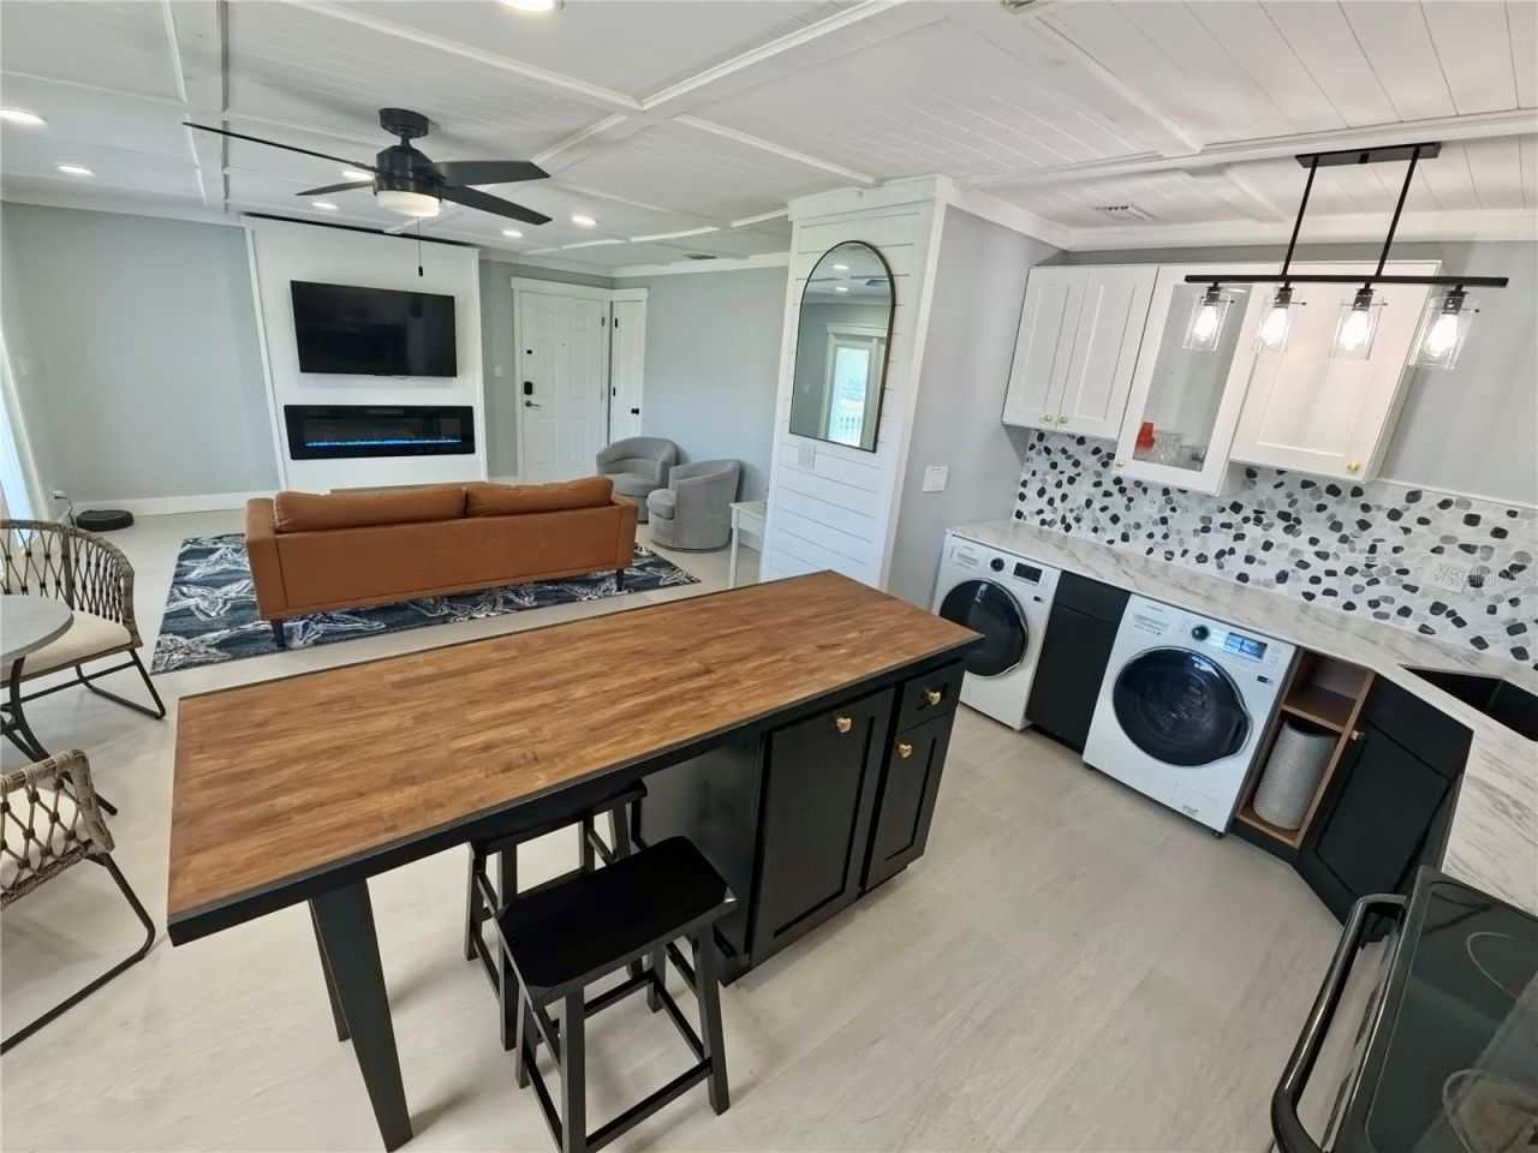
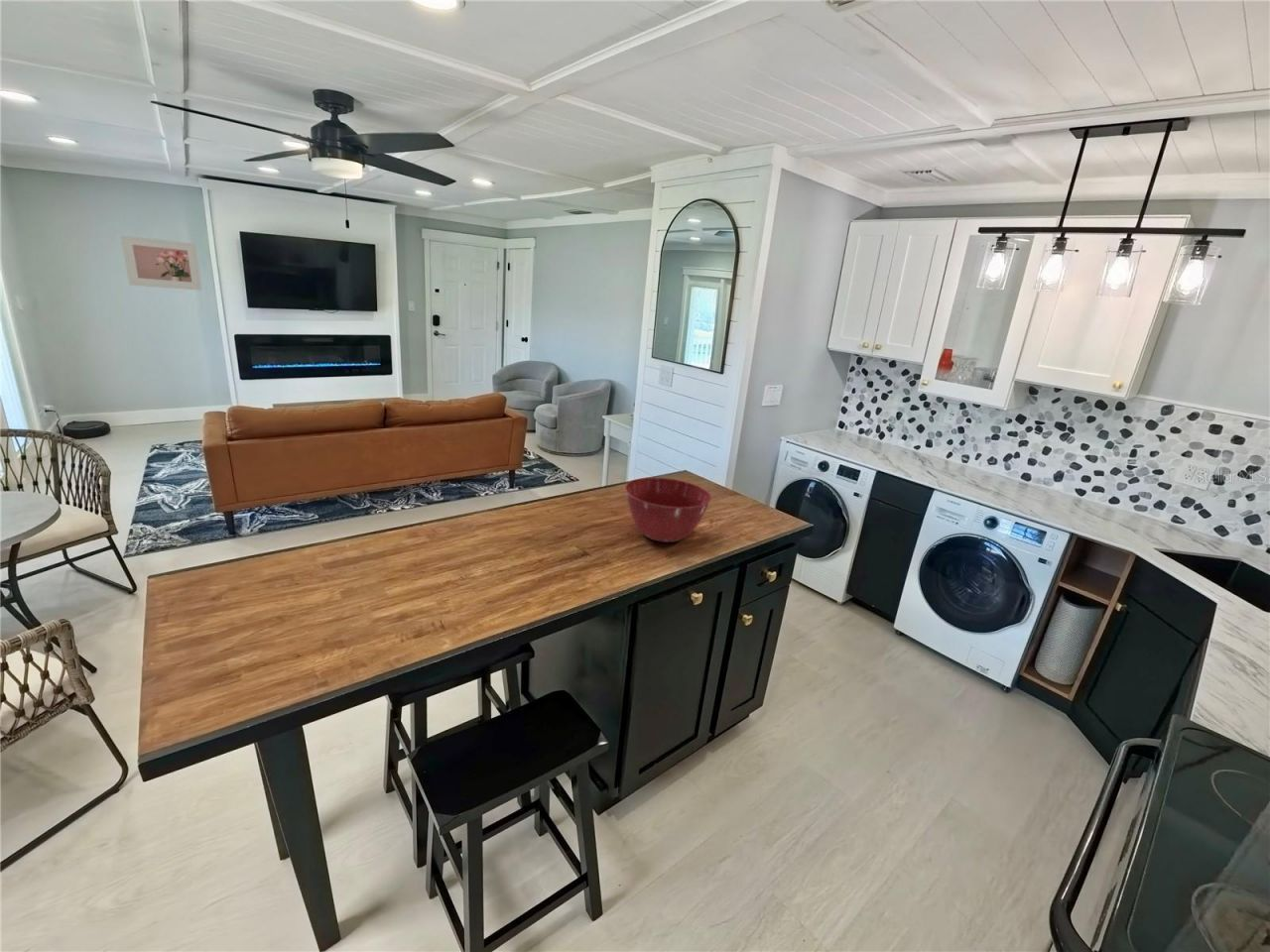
+ mixing bowl (666, 513)
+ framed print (163, 264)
